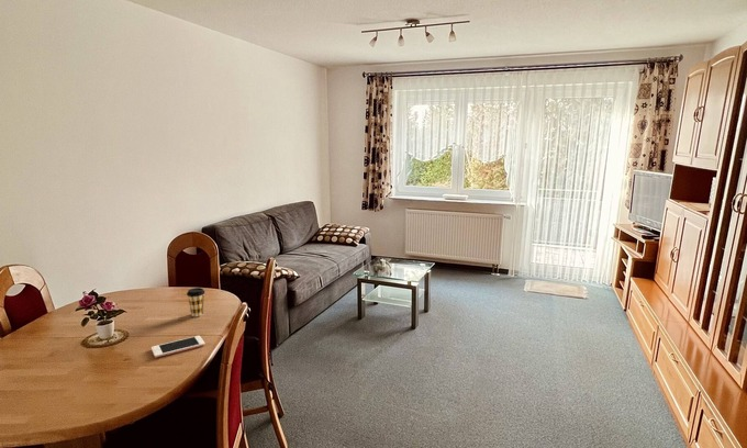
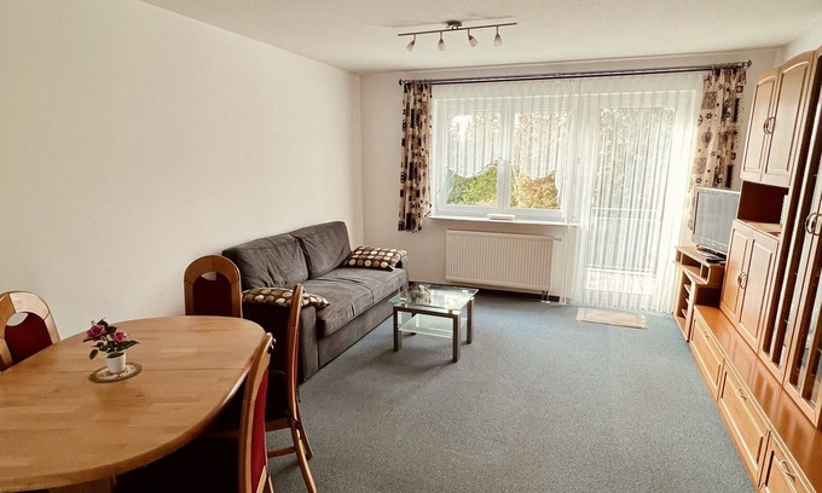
- coffee cup (196, 302)
- cell phone (178, 346)
